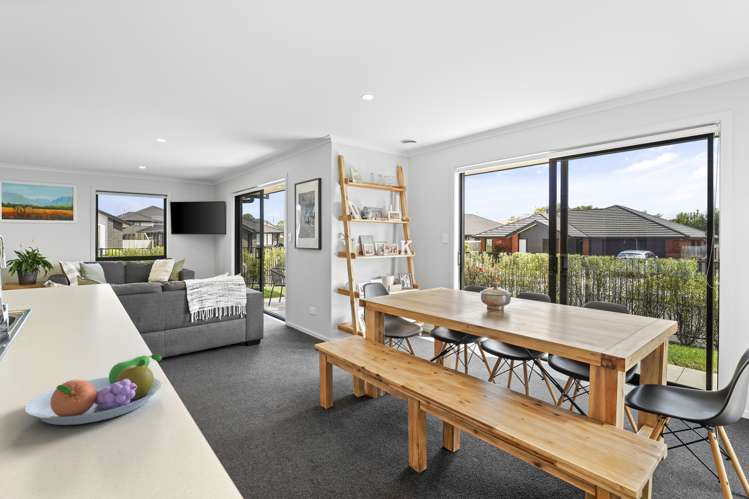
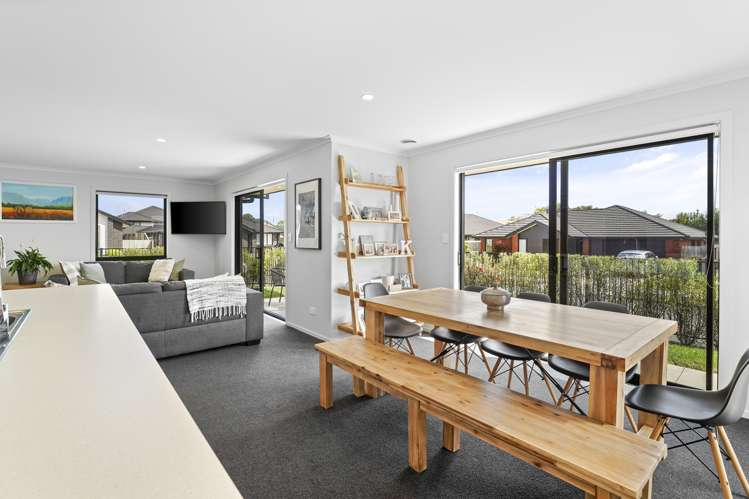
- fruit bowl (104, 381)
